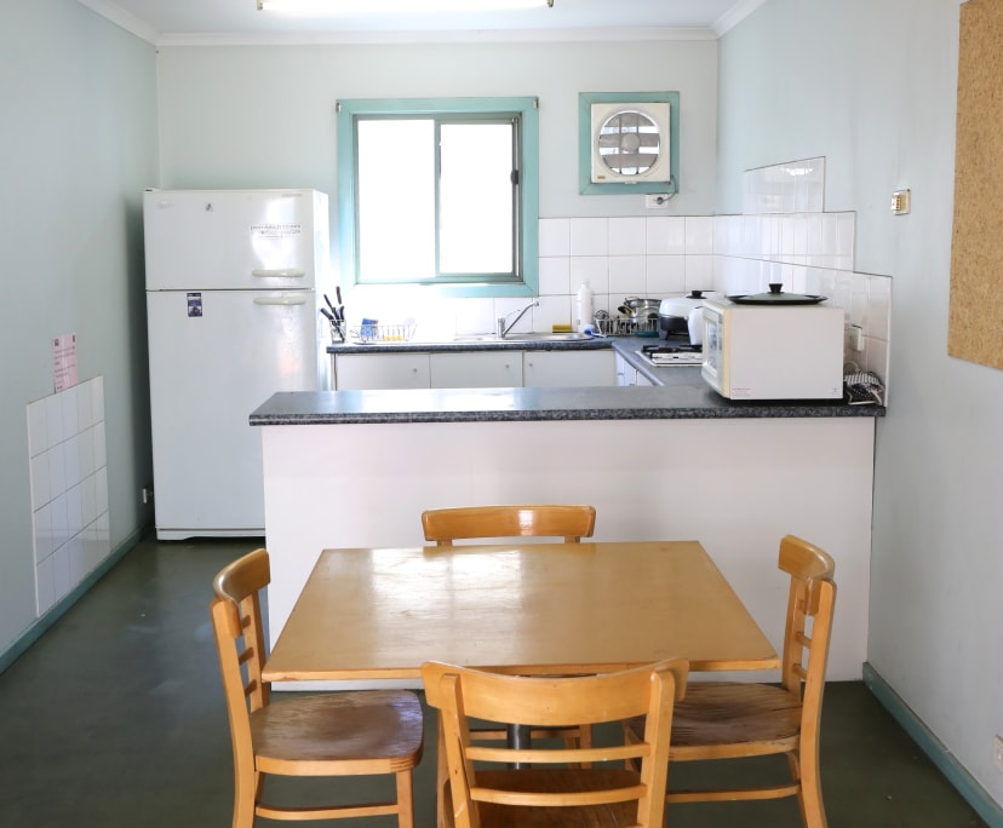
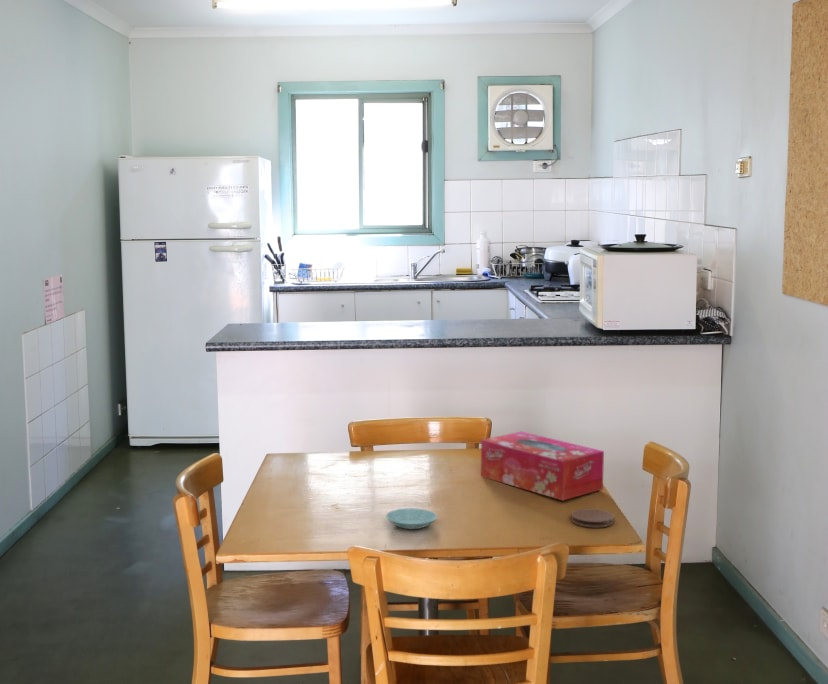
+ tissue box (540, 463)
+ saucer (411, 520)
+ coaster (592, 517)
